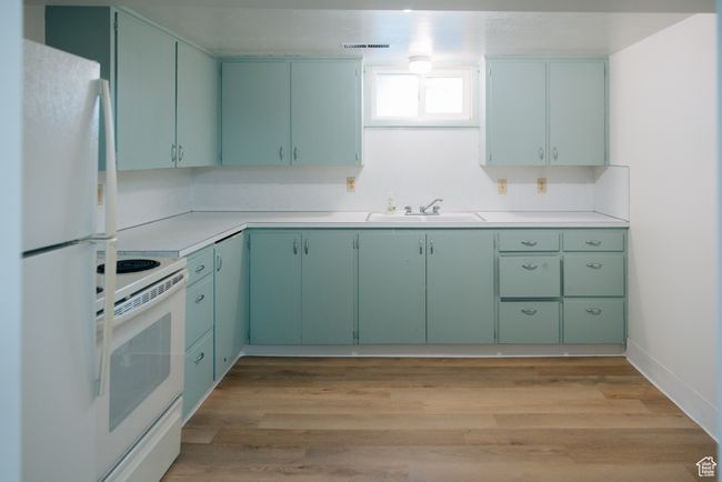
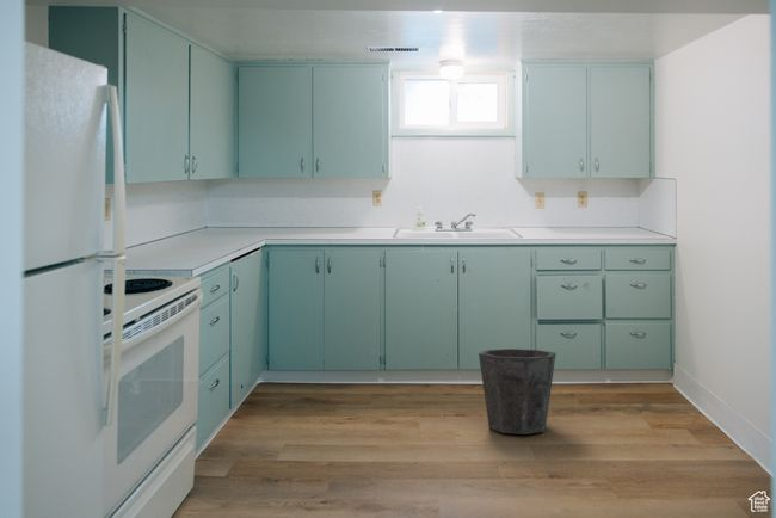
+ waste bin (517, 390)
